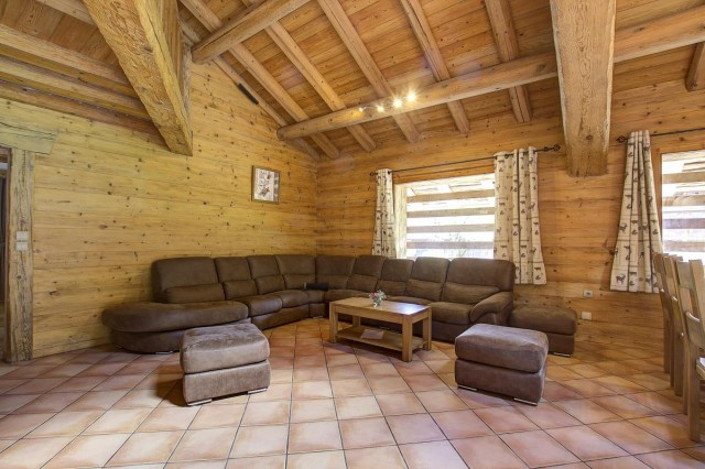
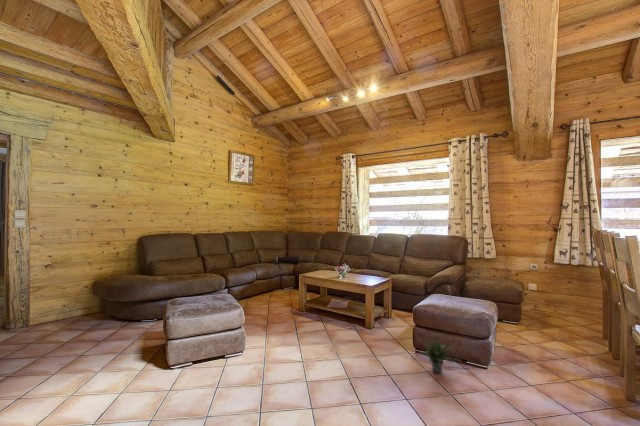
+ potted plant (437, 348)
